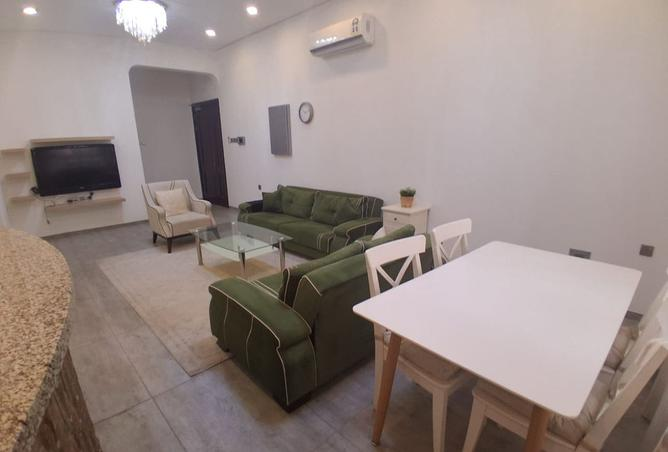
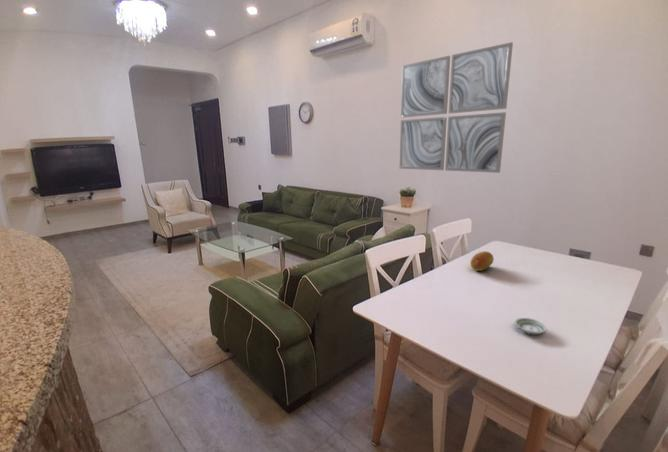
+ saucer (530, 327)
+ fruit (483, 260)
+ wall art (446, 113)
